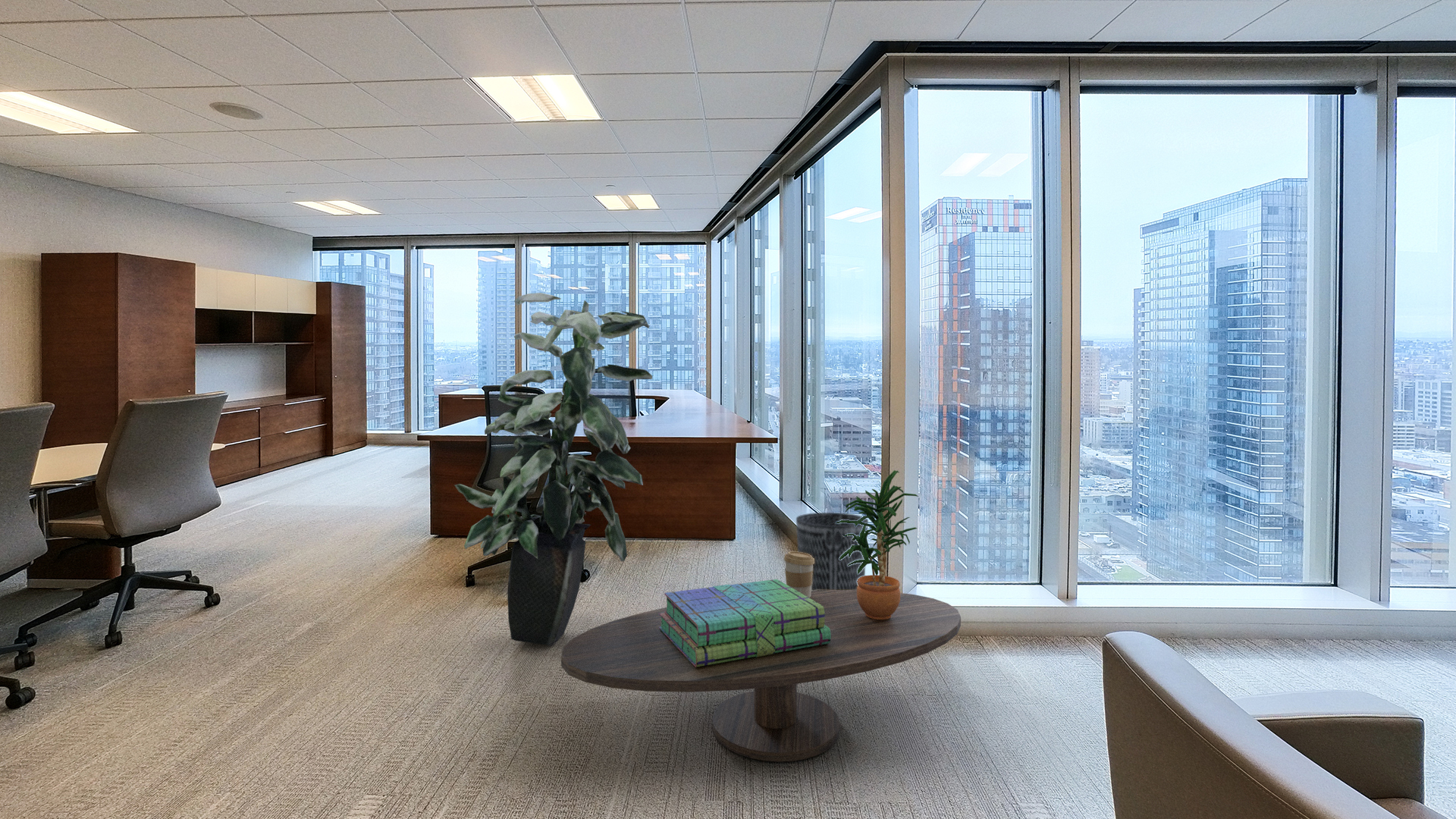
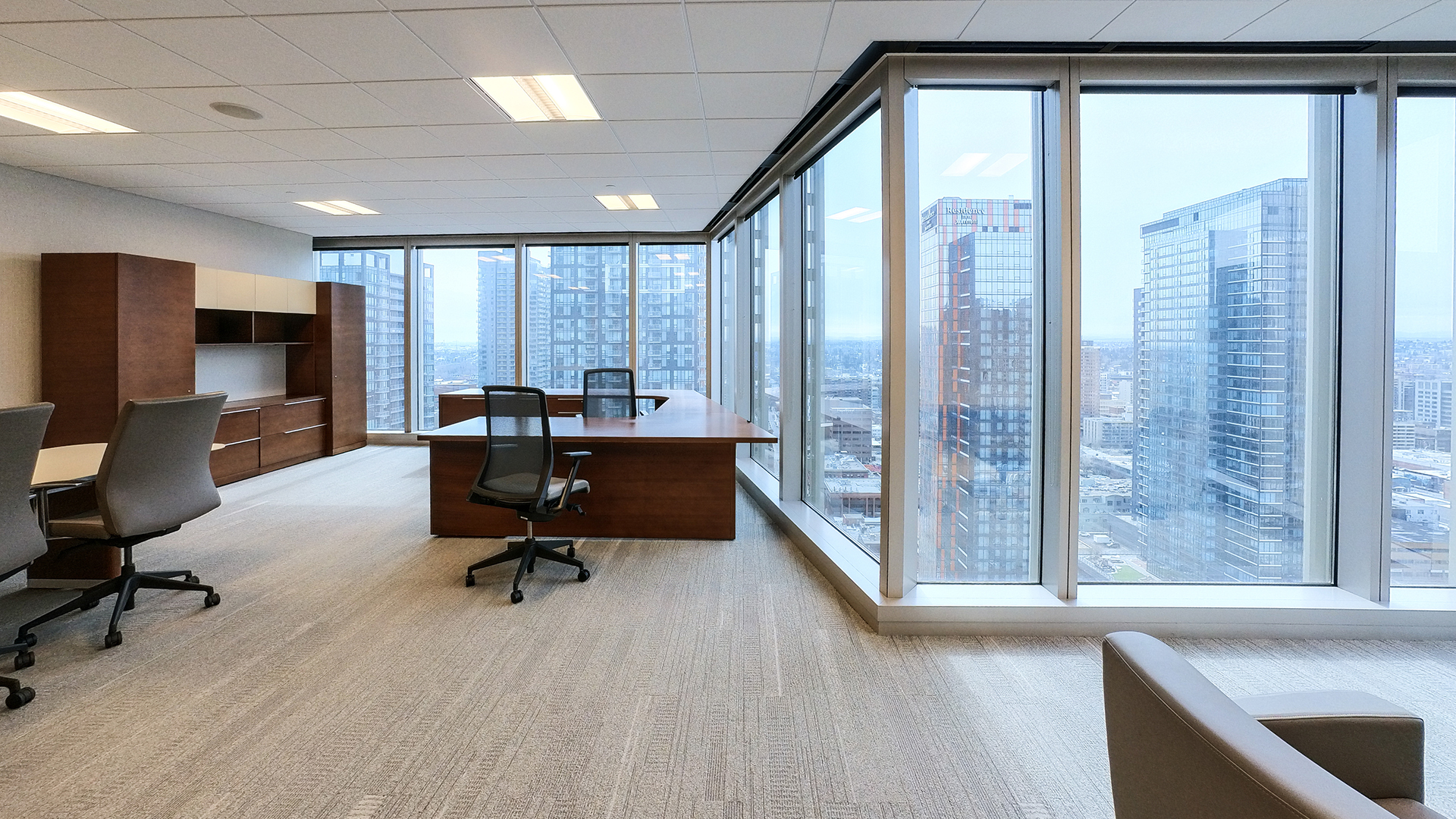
- potted plant (877, 544)
- stack of books (742, 617)
- wastebasket (831, 563)
- coffee cup (799, 573)
- indoor plant (558, 465)
- coffee table (775, 676)
